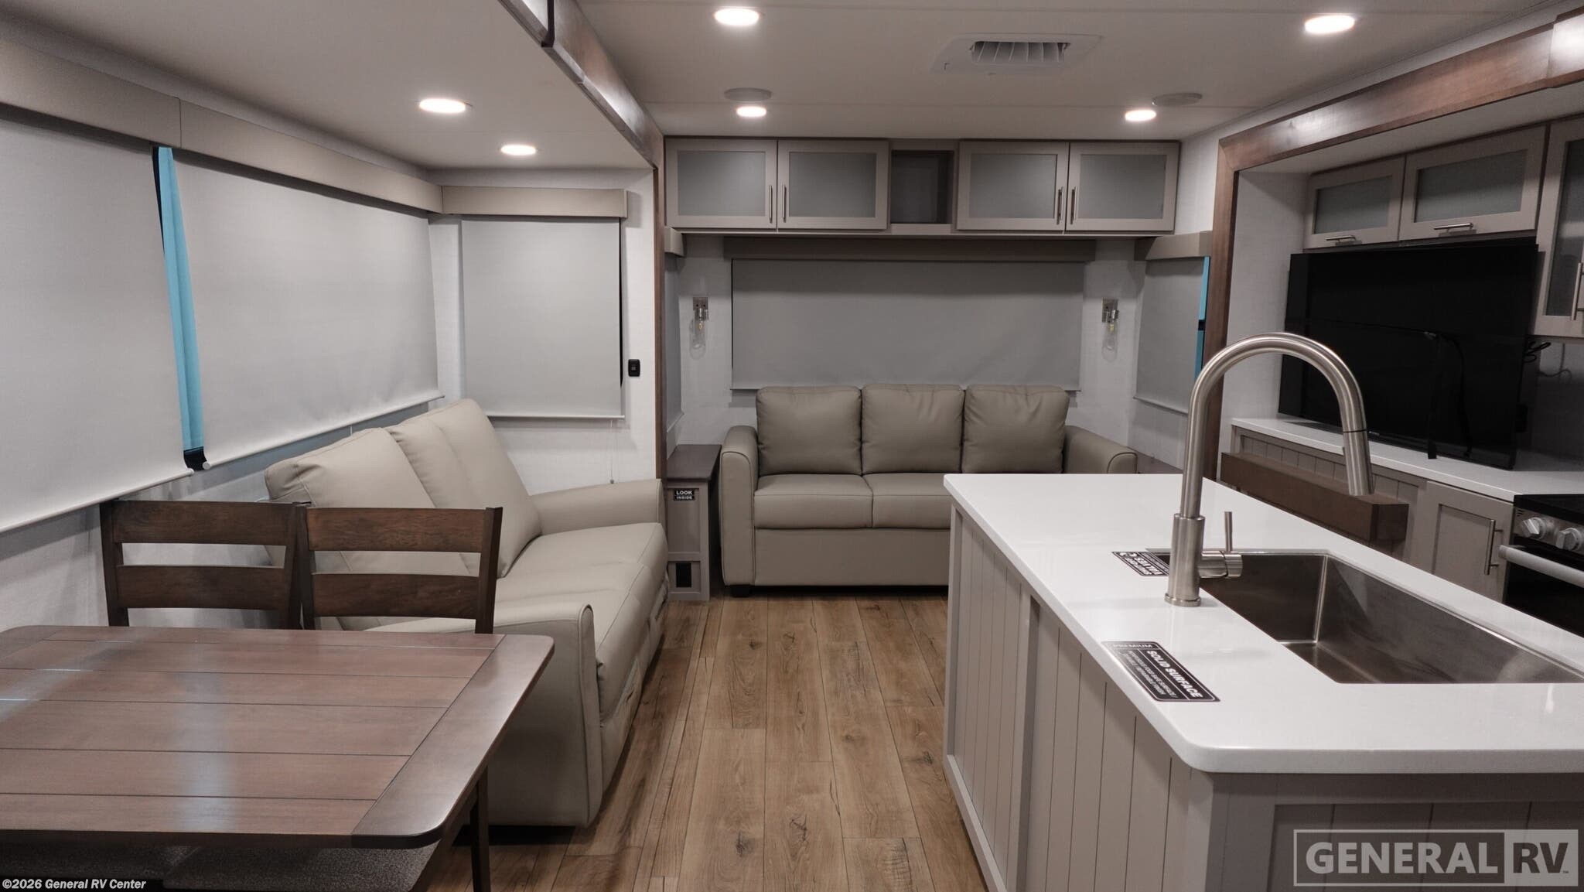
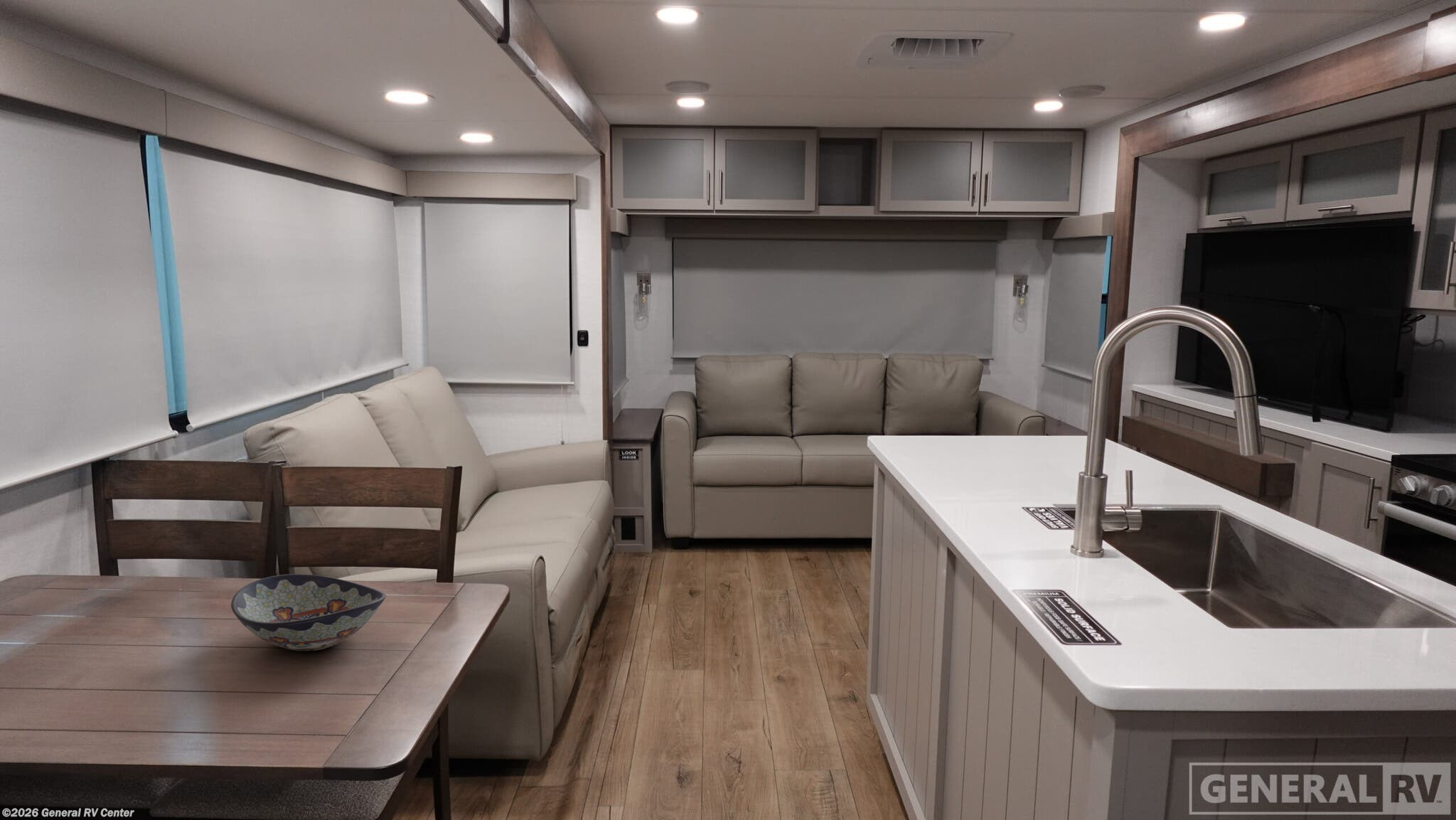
+ decorative bowl (311, 617)
